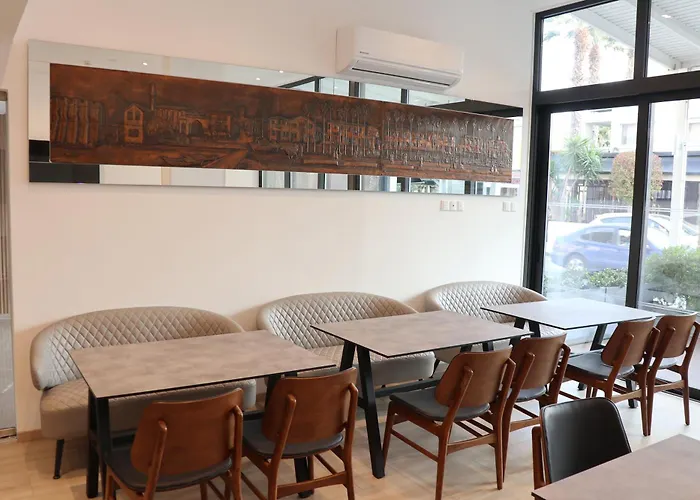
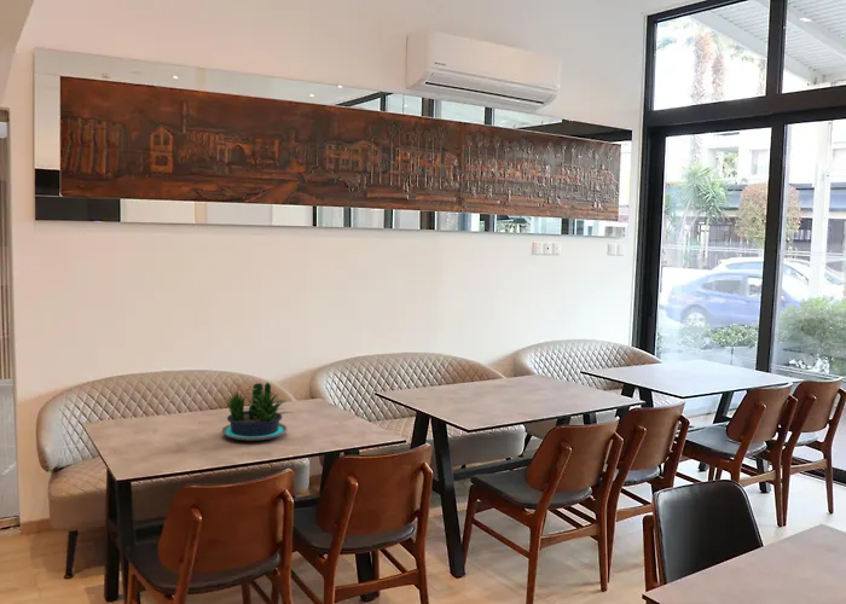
+ potted plant (259, 410)
